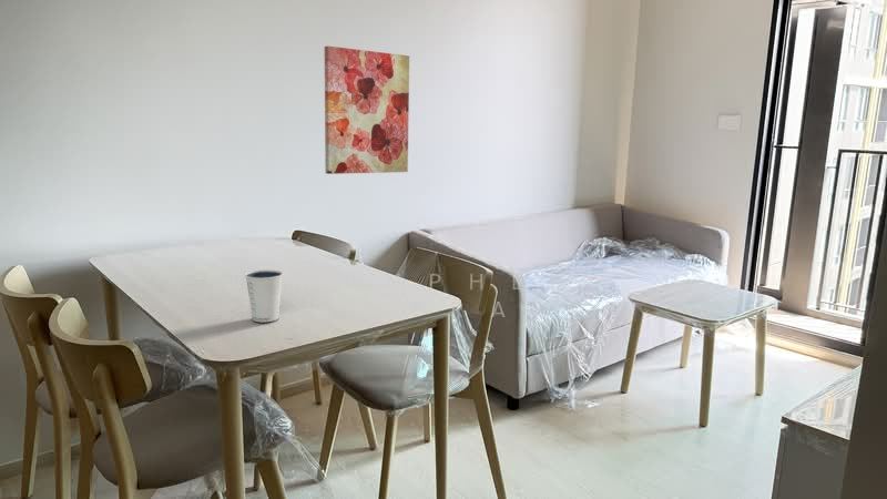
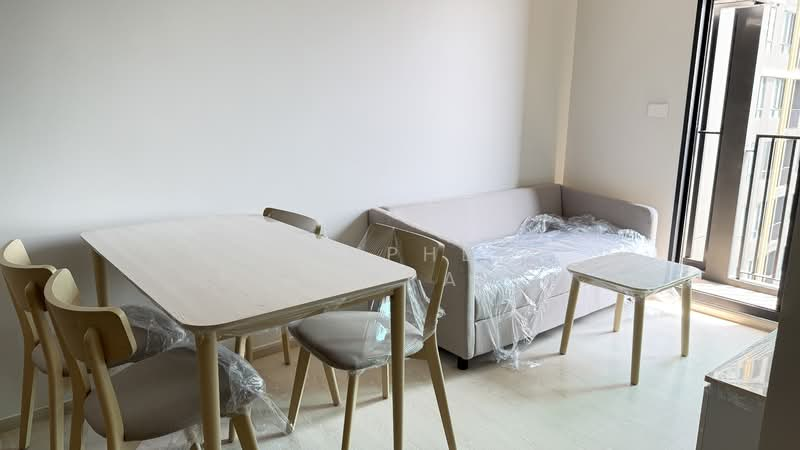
- dixie cup (264, 296)
- wall art (368, 113)
